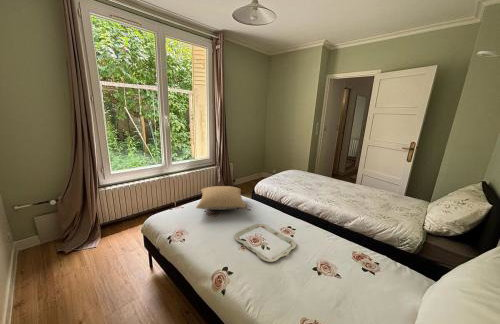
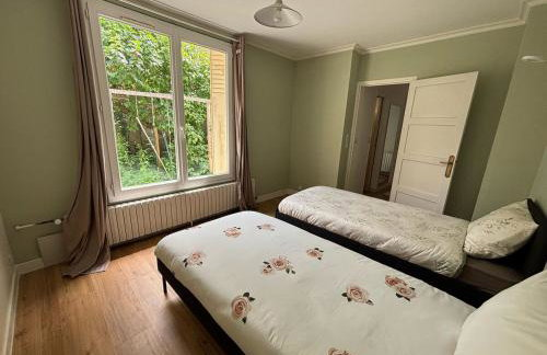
- serving tray (268, 231)
- pillow (221, 197)
